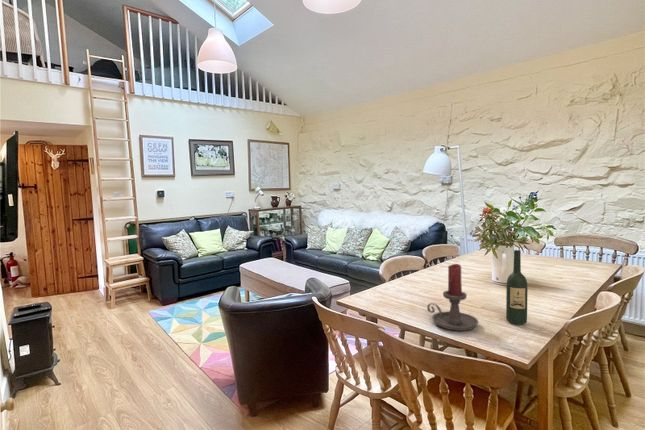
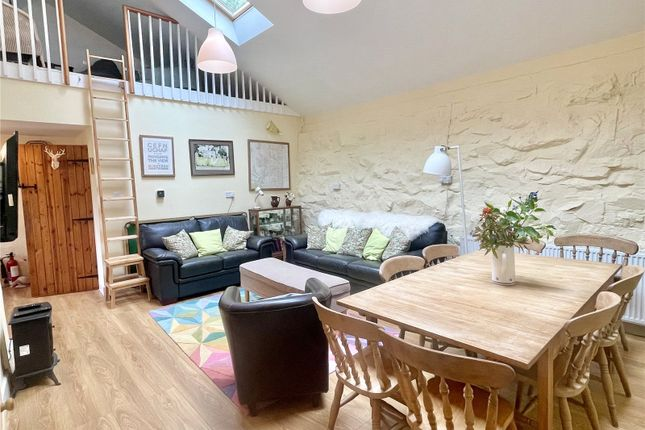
- candle holder (449, 292)
- wine bottle (516, 286)
